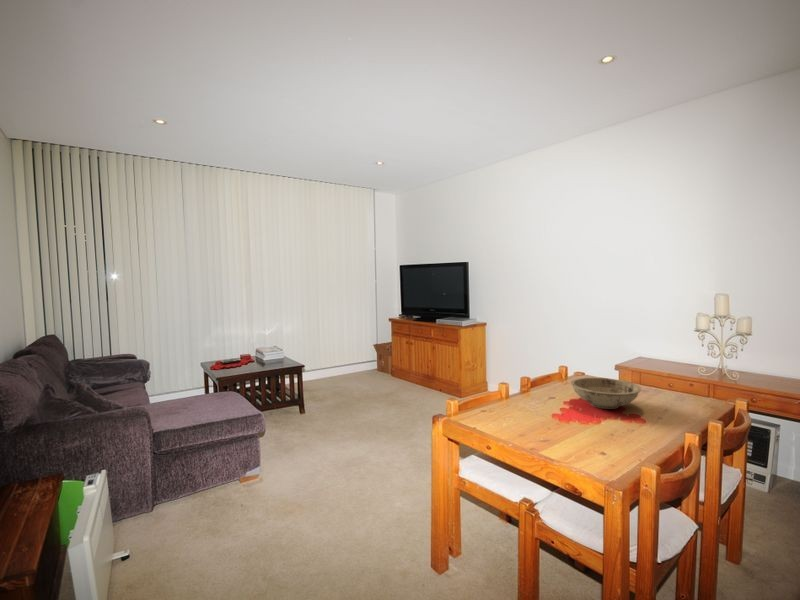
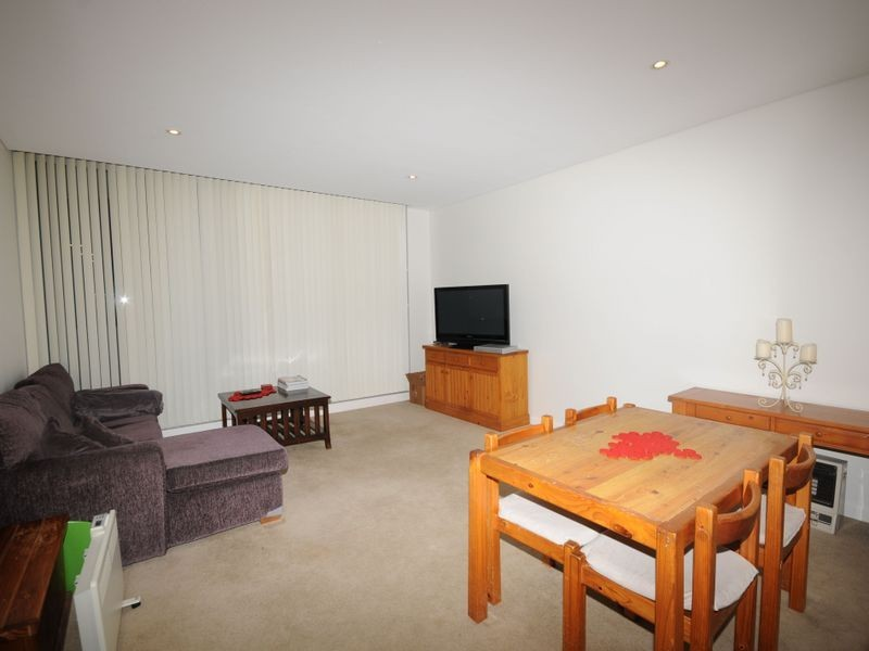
- bowl (604, 395)
